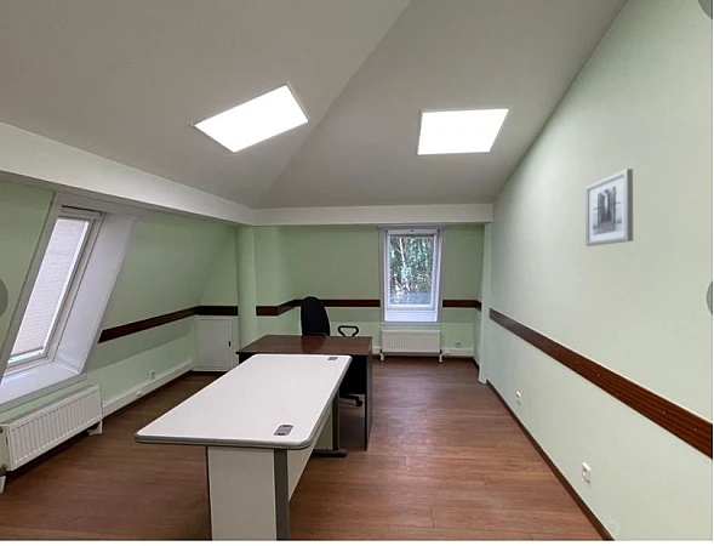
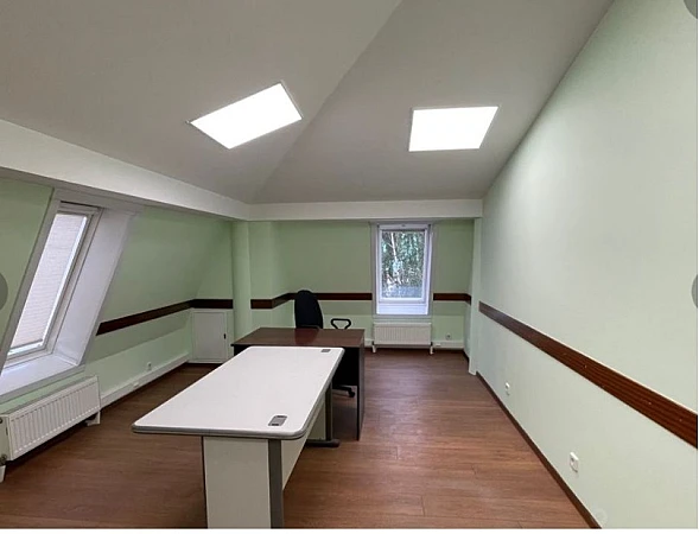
- wall art (606, 211)
